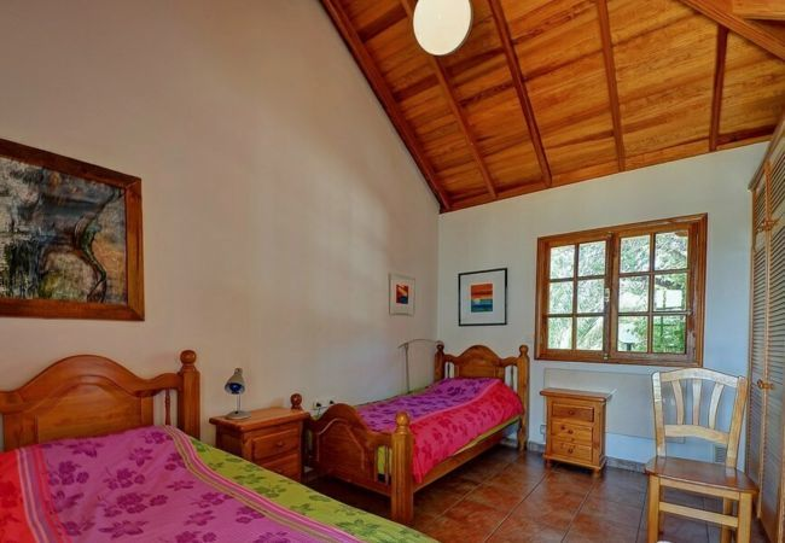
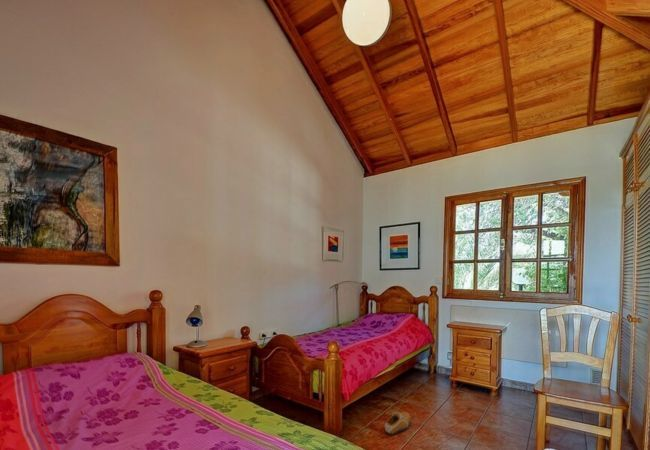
+ shoe (398, 420)
